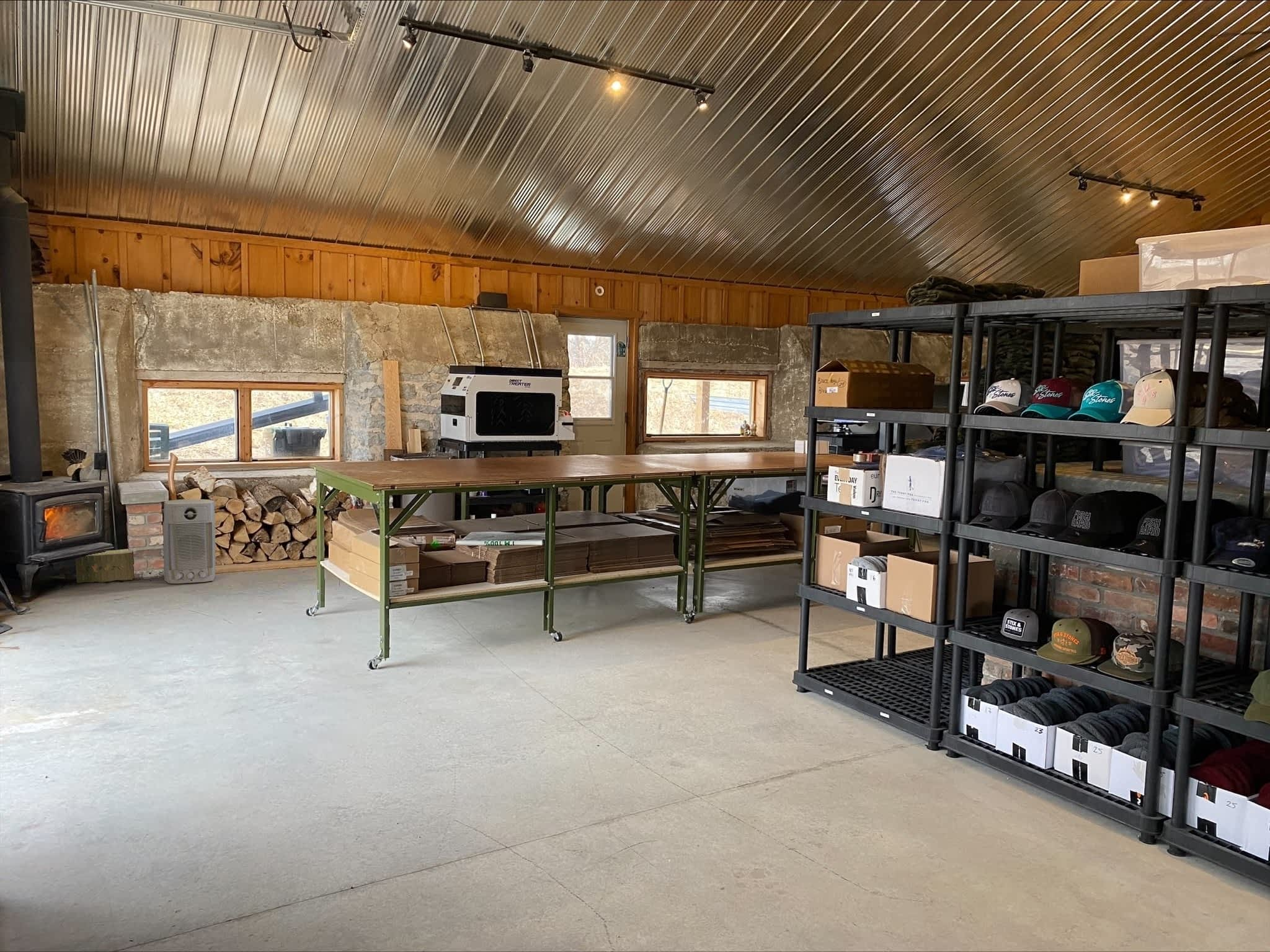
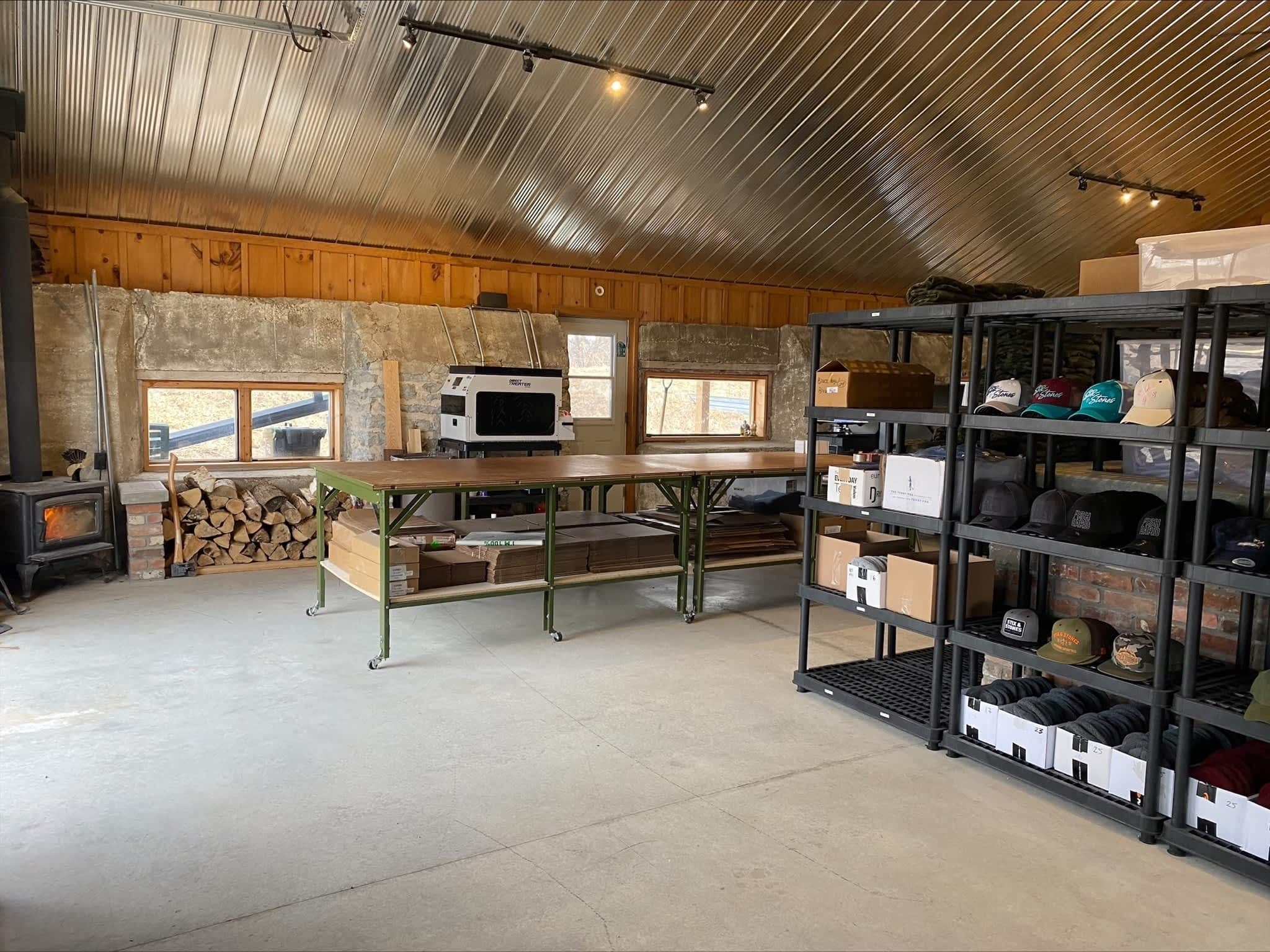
- air purifier (189, 540)
- cardboard box (105, 565)
